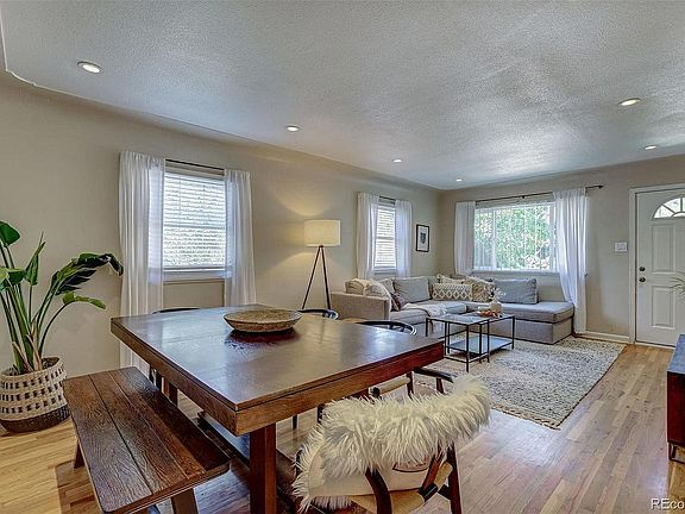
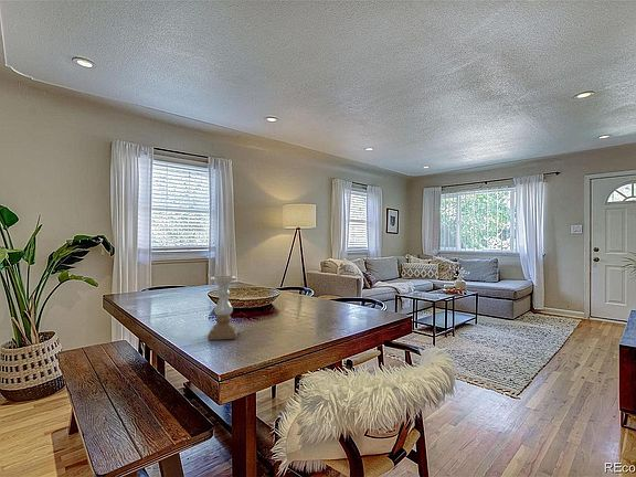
+ candle holder (223, 306)
